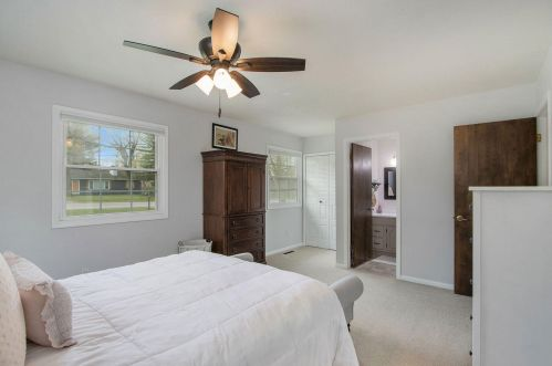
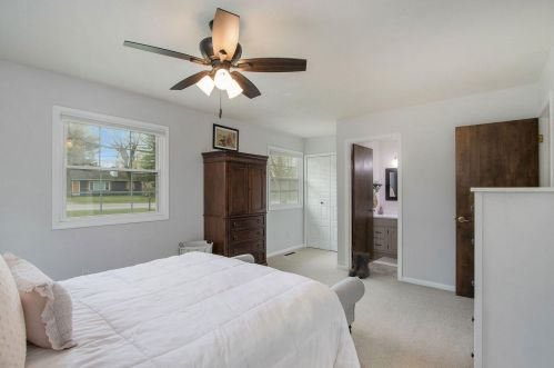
+ boots (359, 263)
